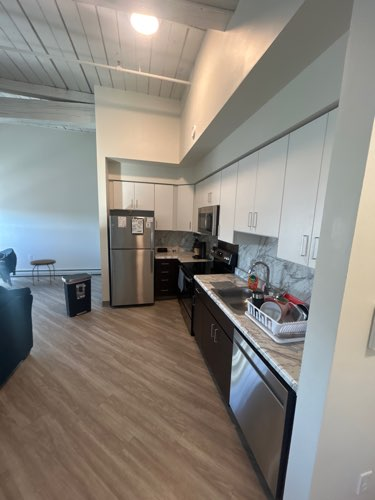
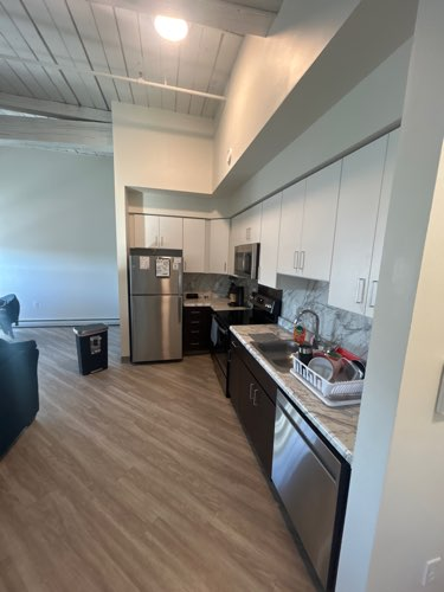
- side table (49, 269)
